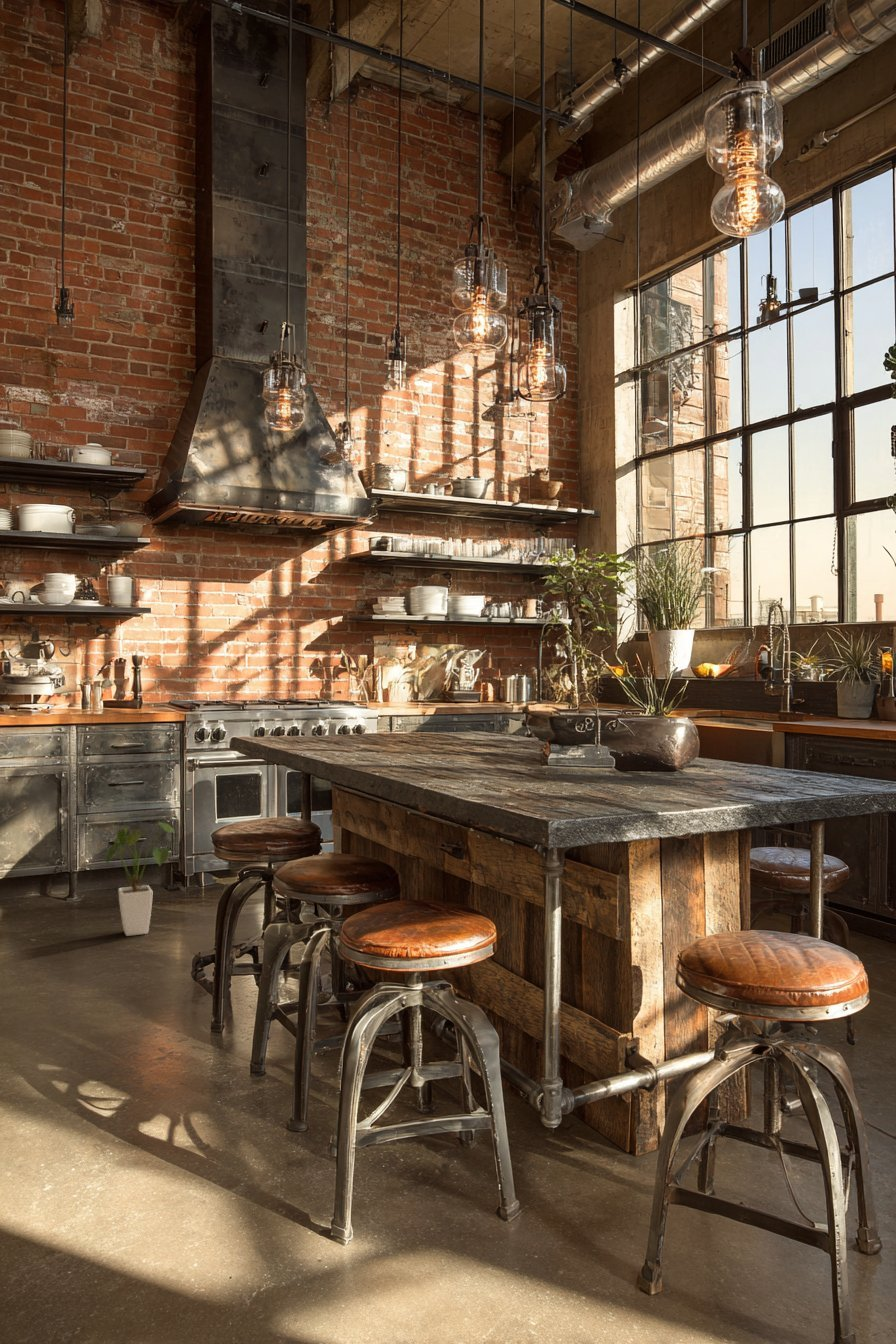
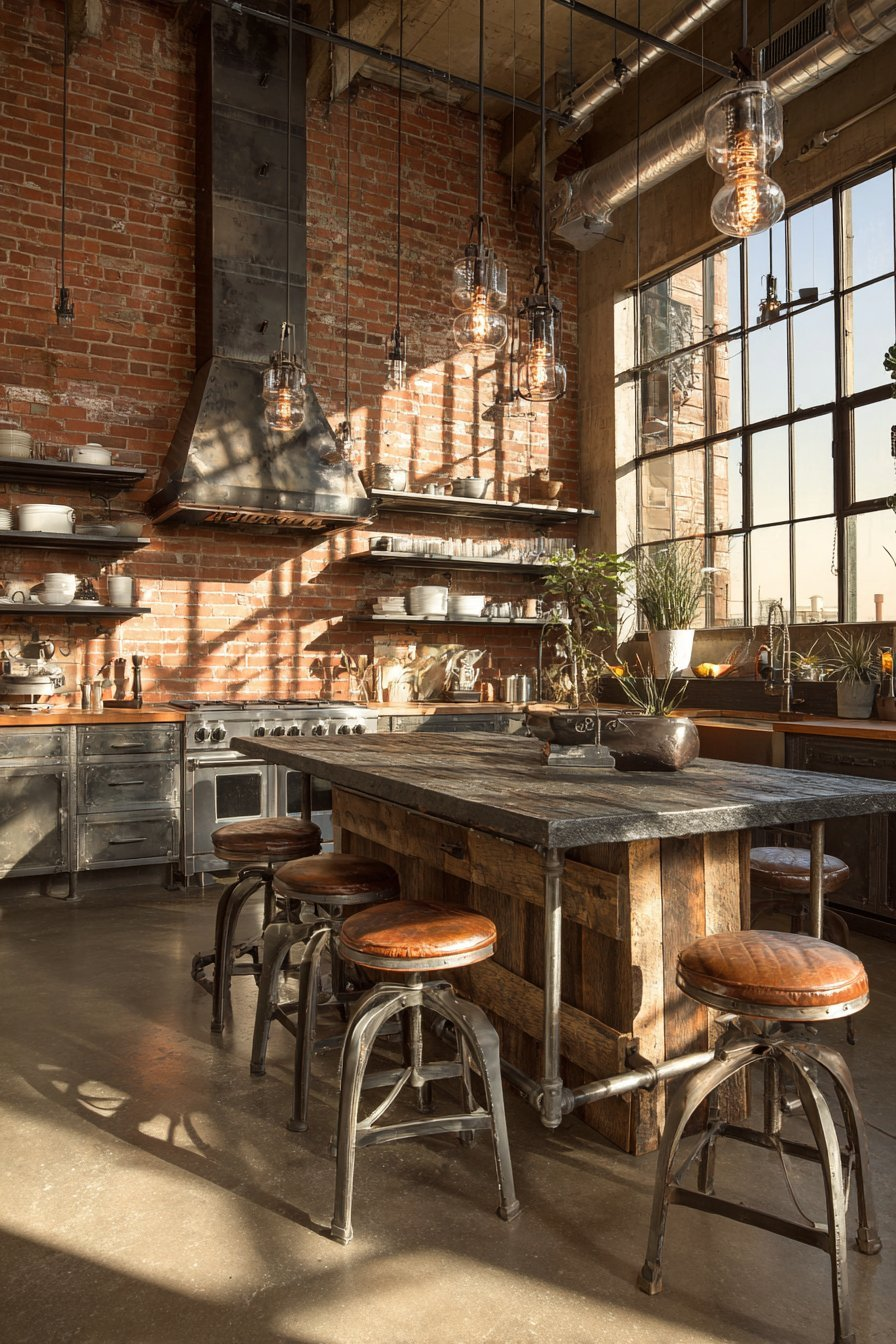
- house plant (141, 877)
